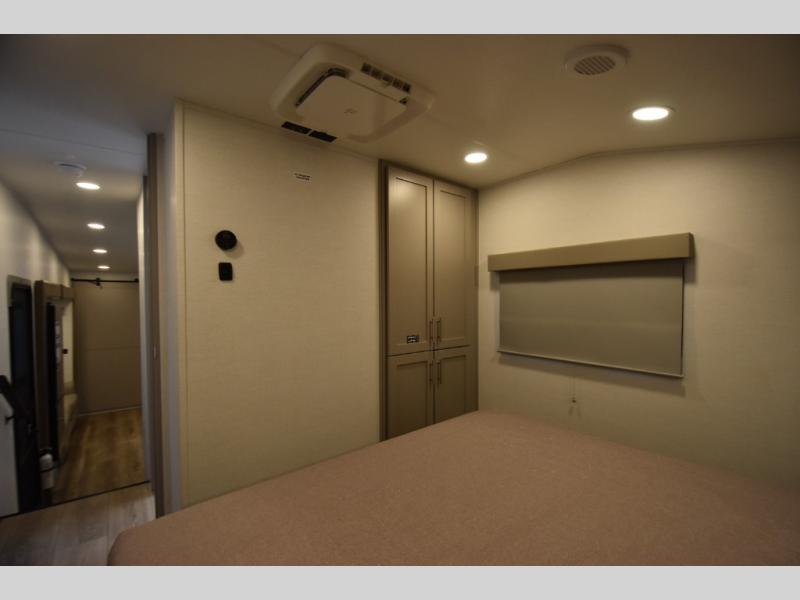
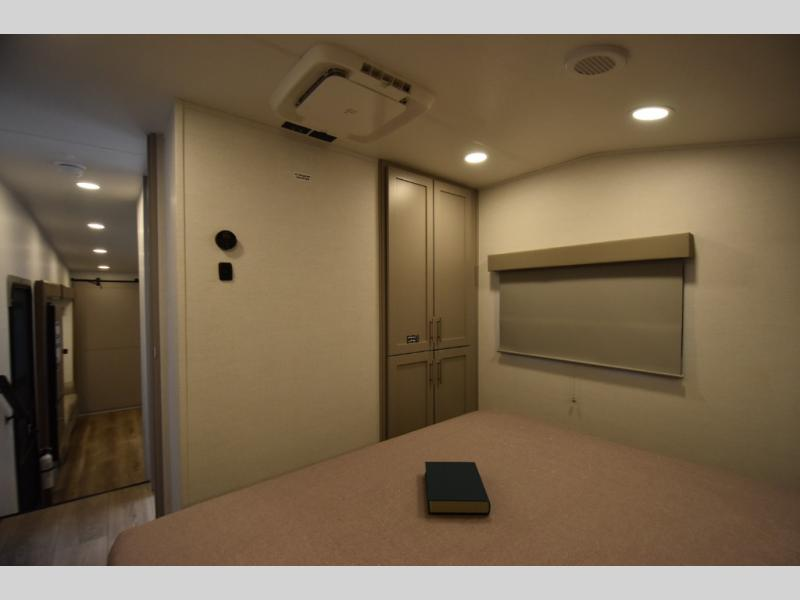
+ hardback book (454, 485)
